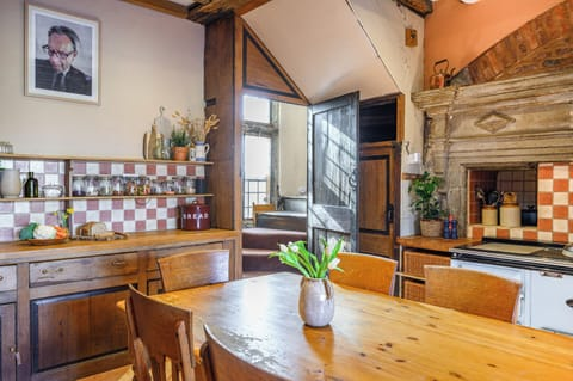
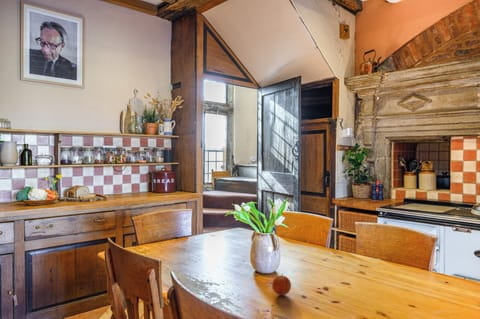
+ fruit (281, 283)
